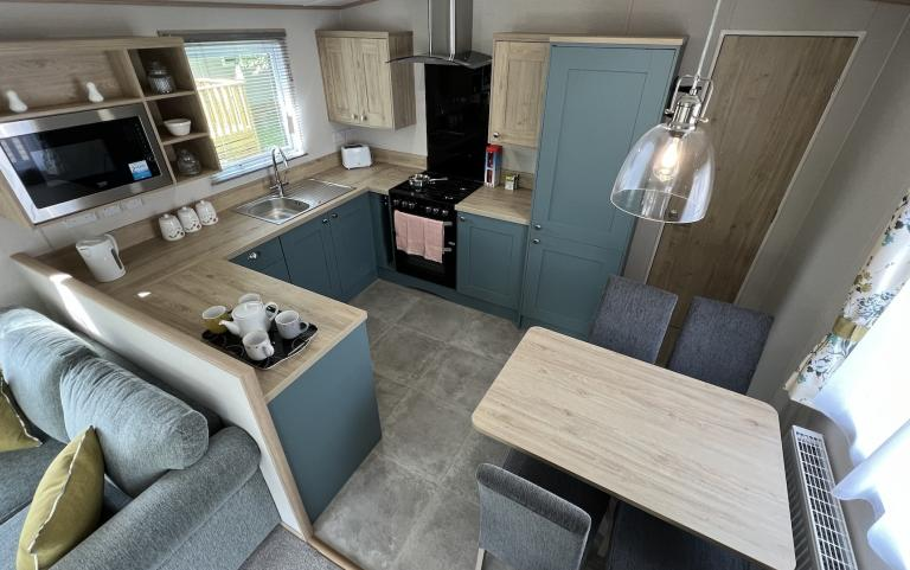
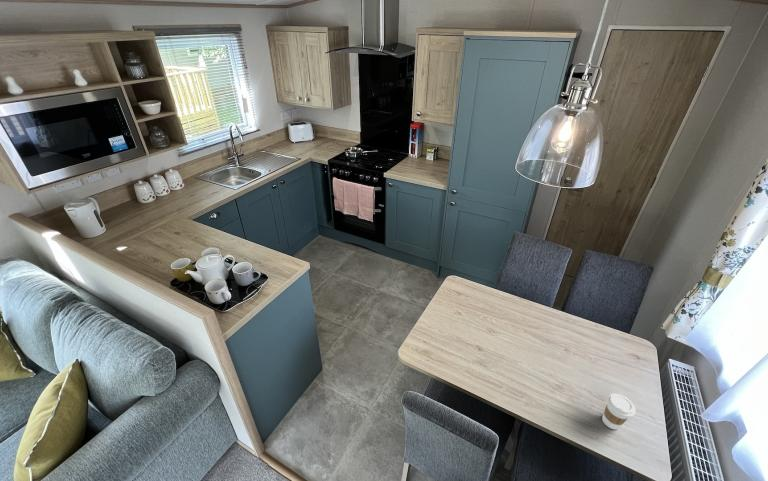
+ coffee cup (616, 412)
